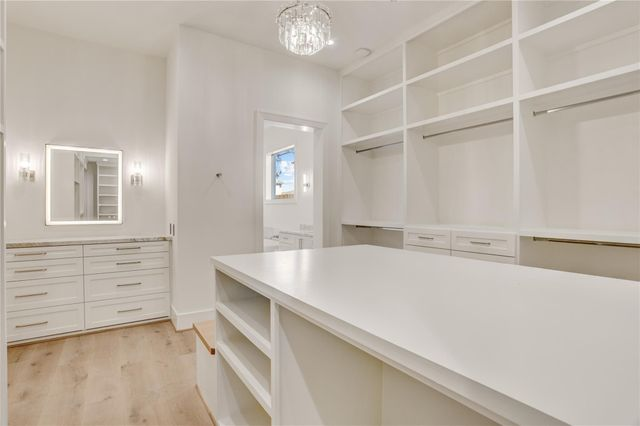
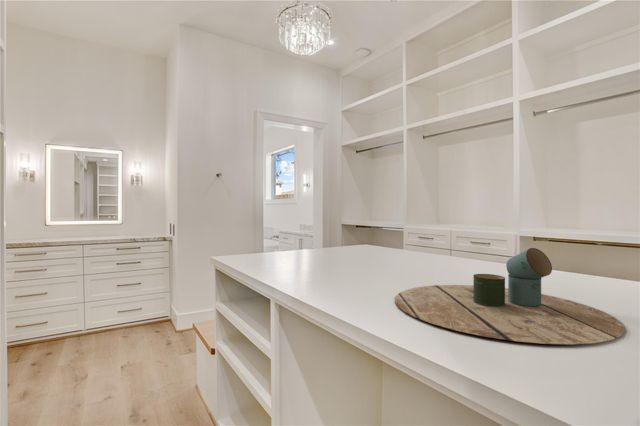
+ decorative tray (493, 276)
